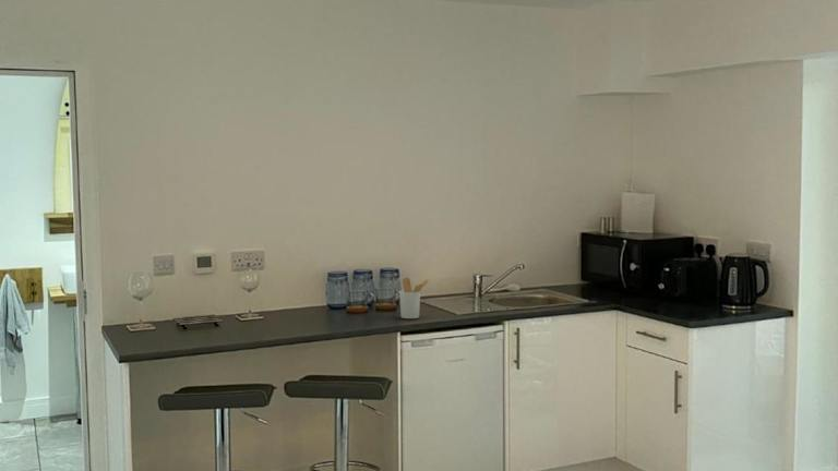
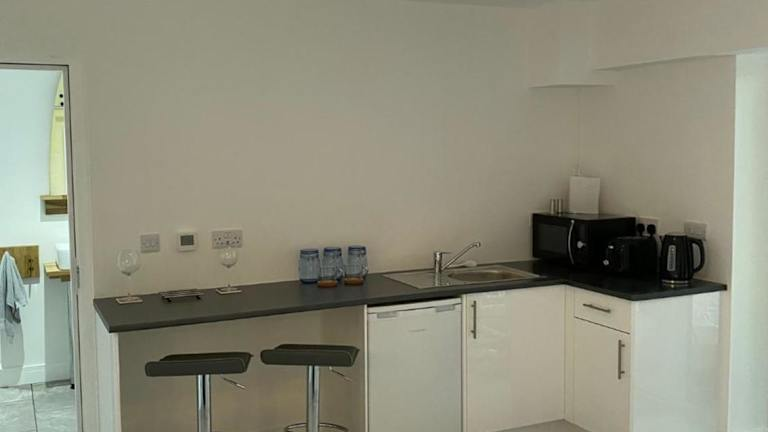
- utensil holder (415, 298)
